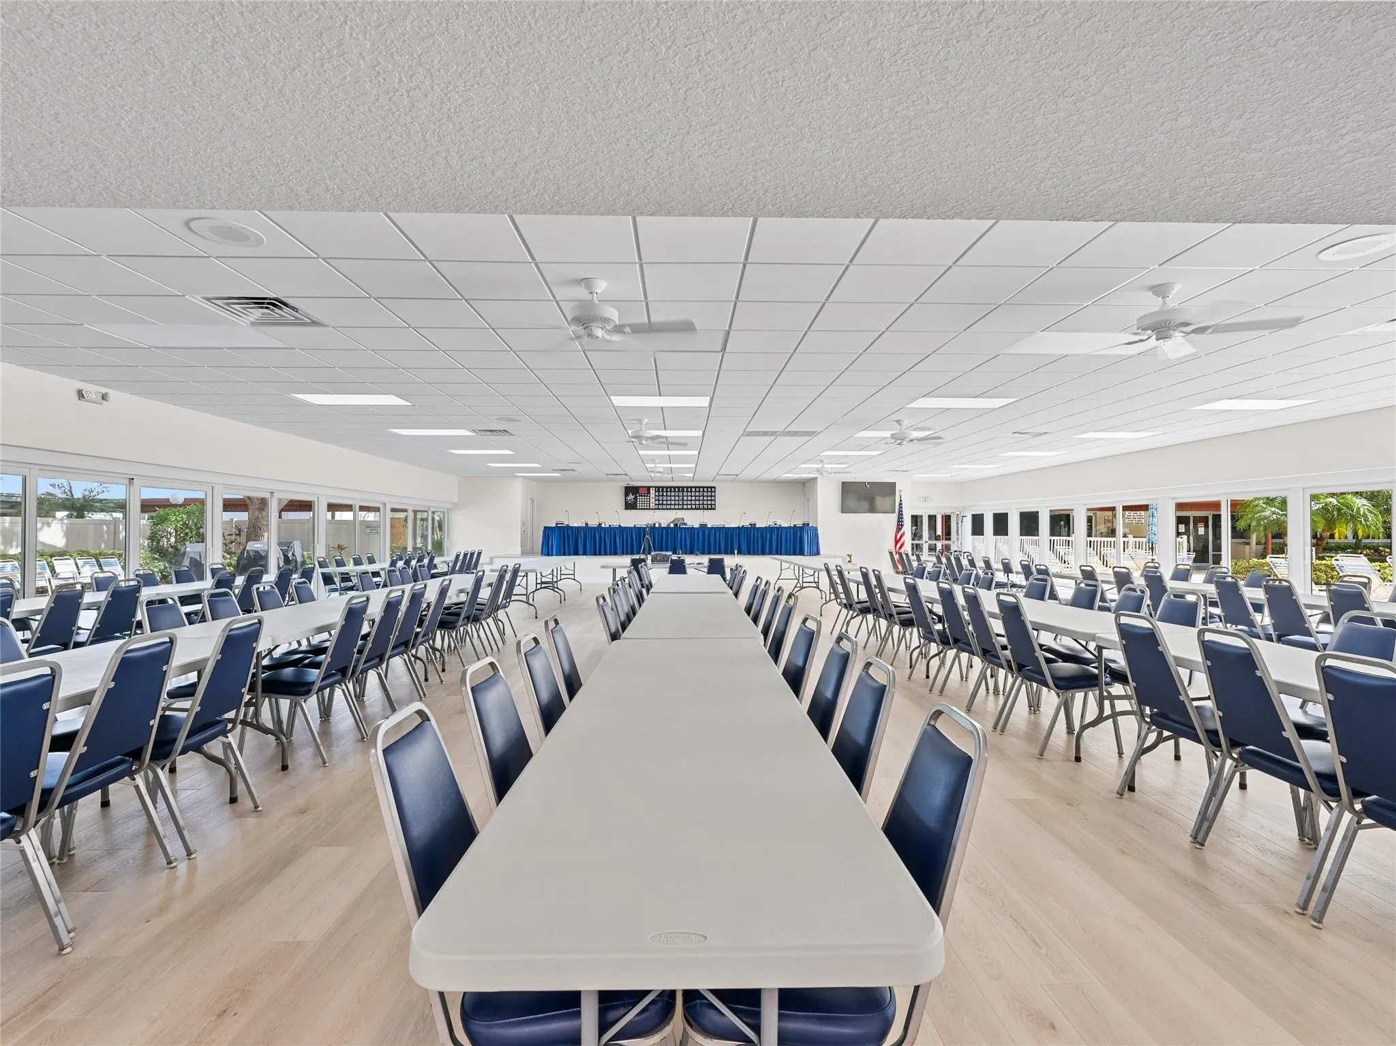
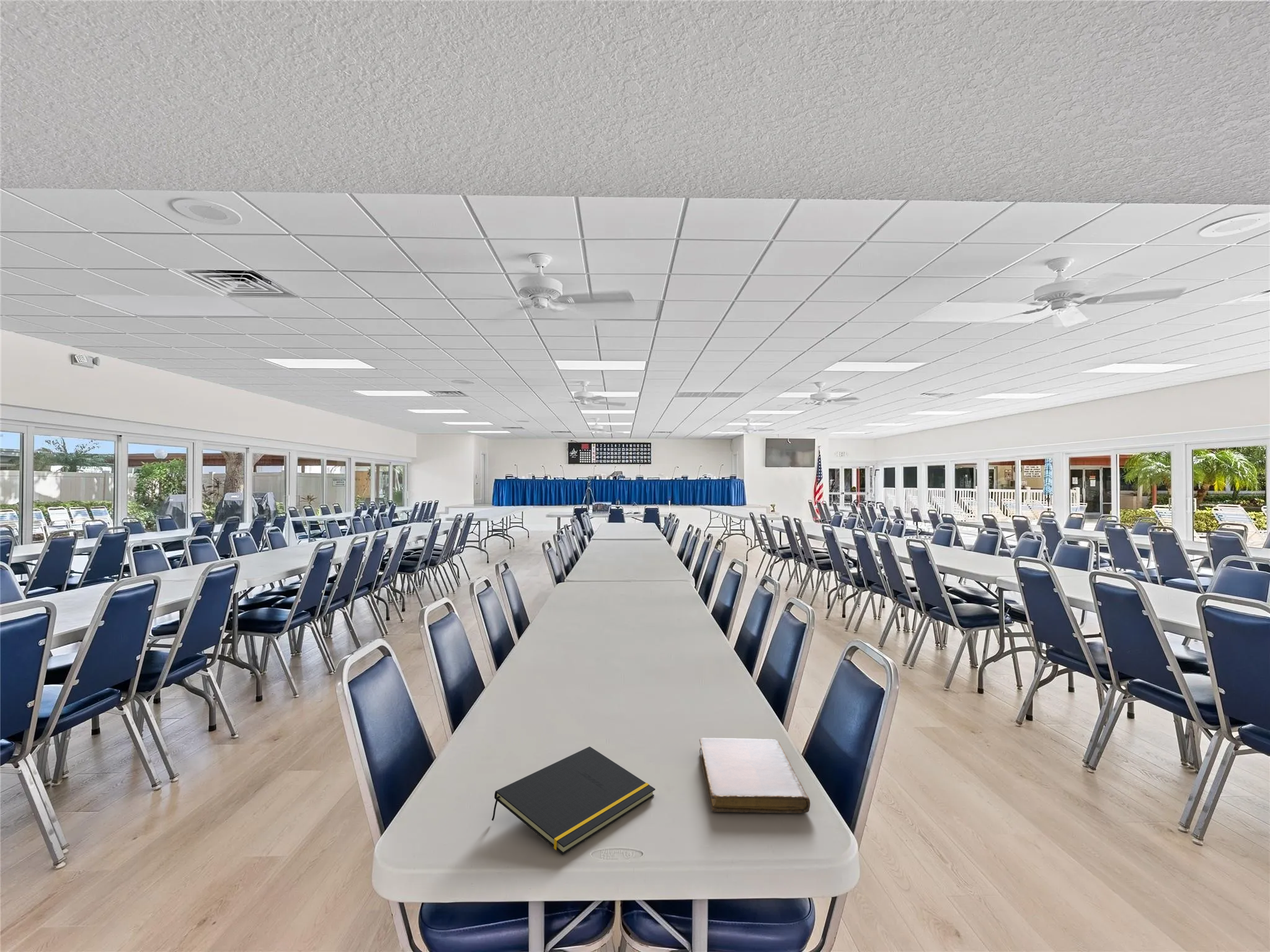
+ notepad (577, 793)
+ notebook (748, 771)
